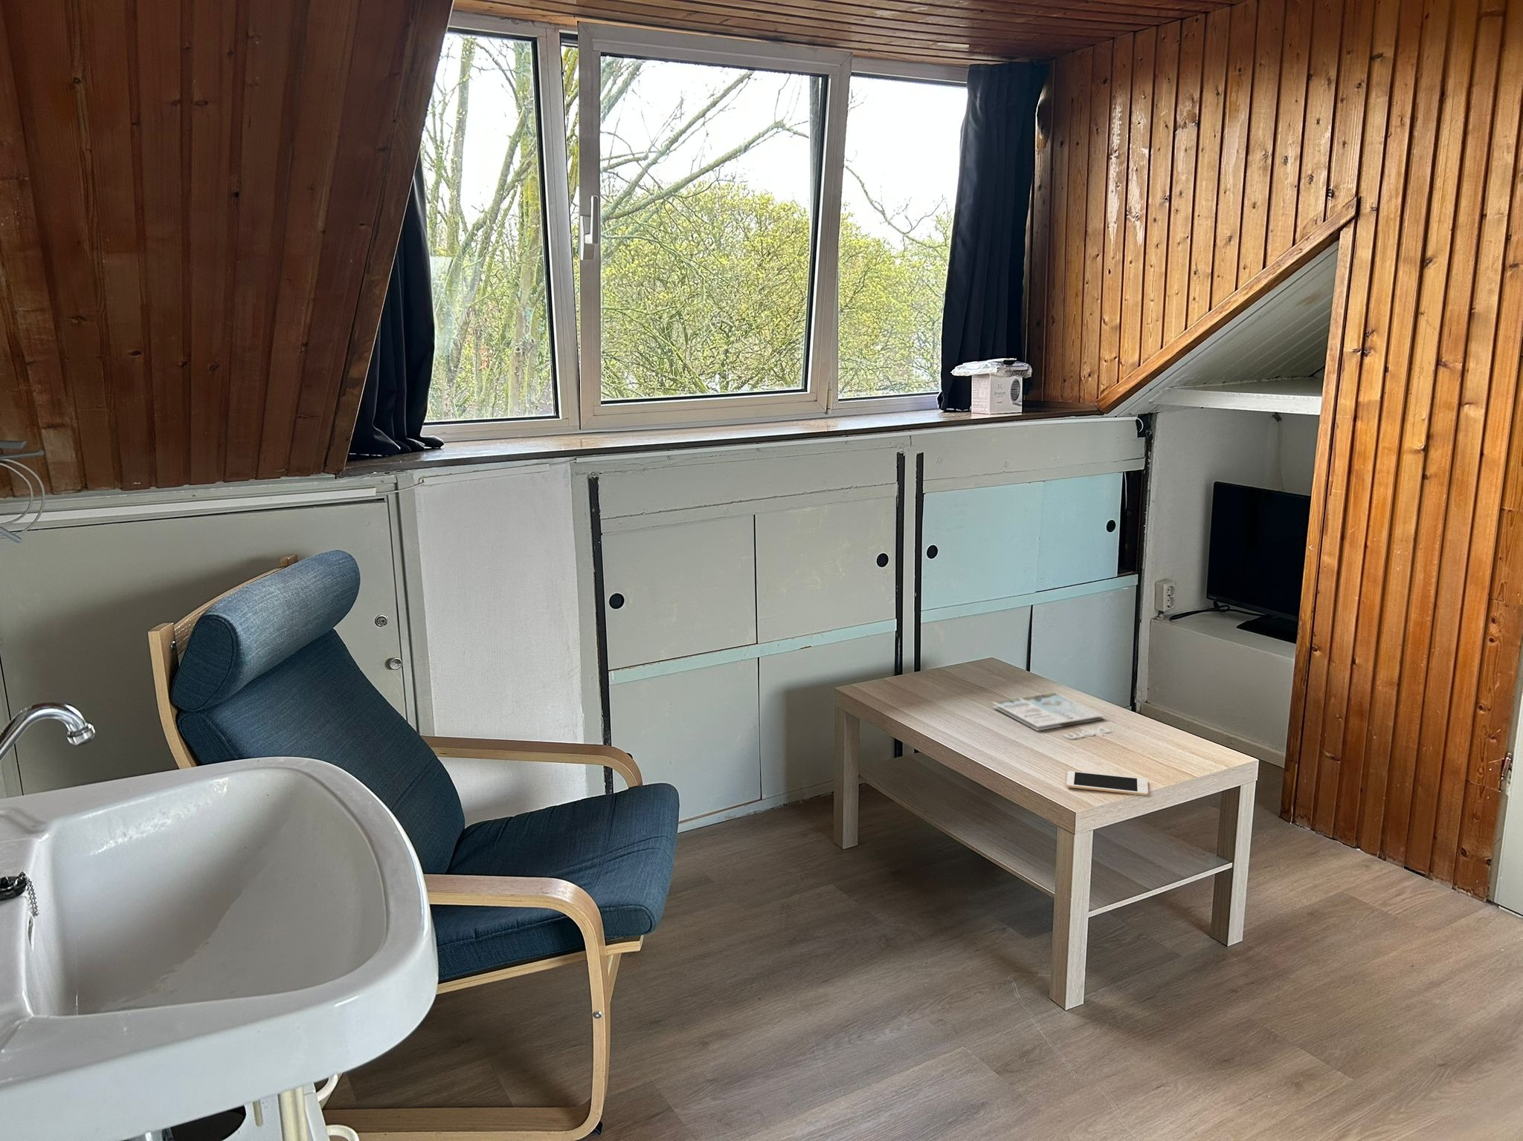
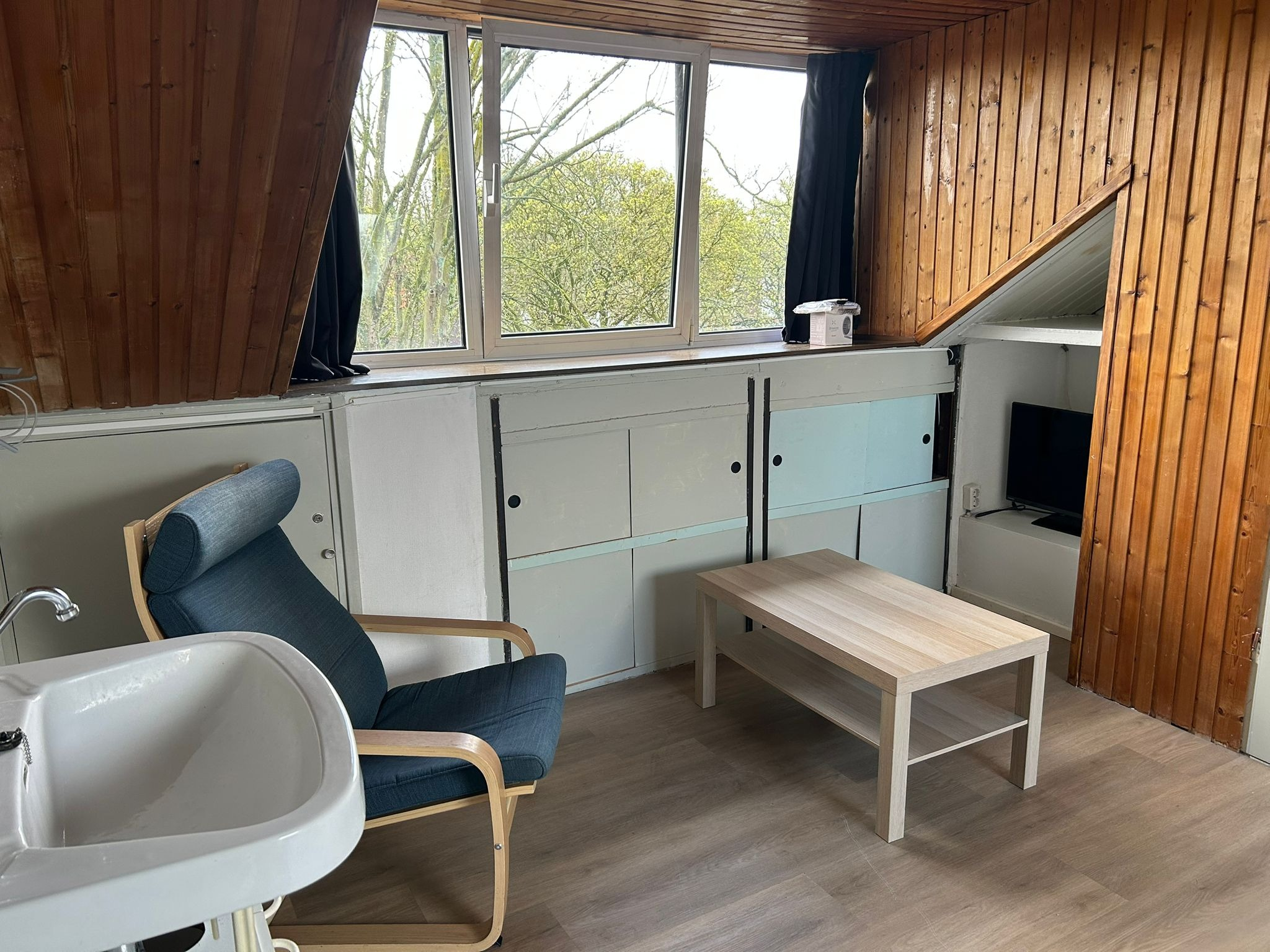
- cell phone (1107, 783)
- magazine (1058, 716)
